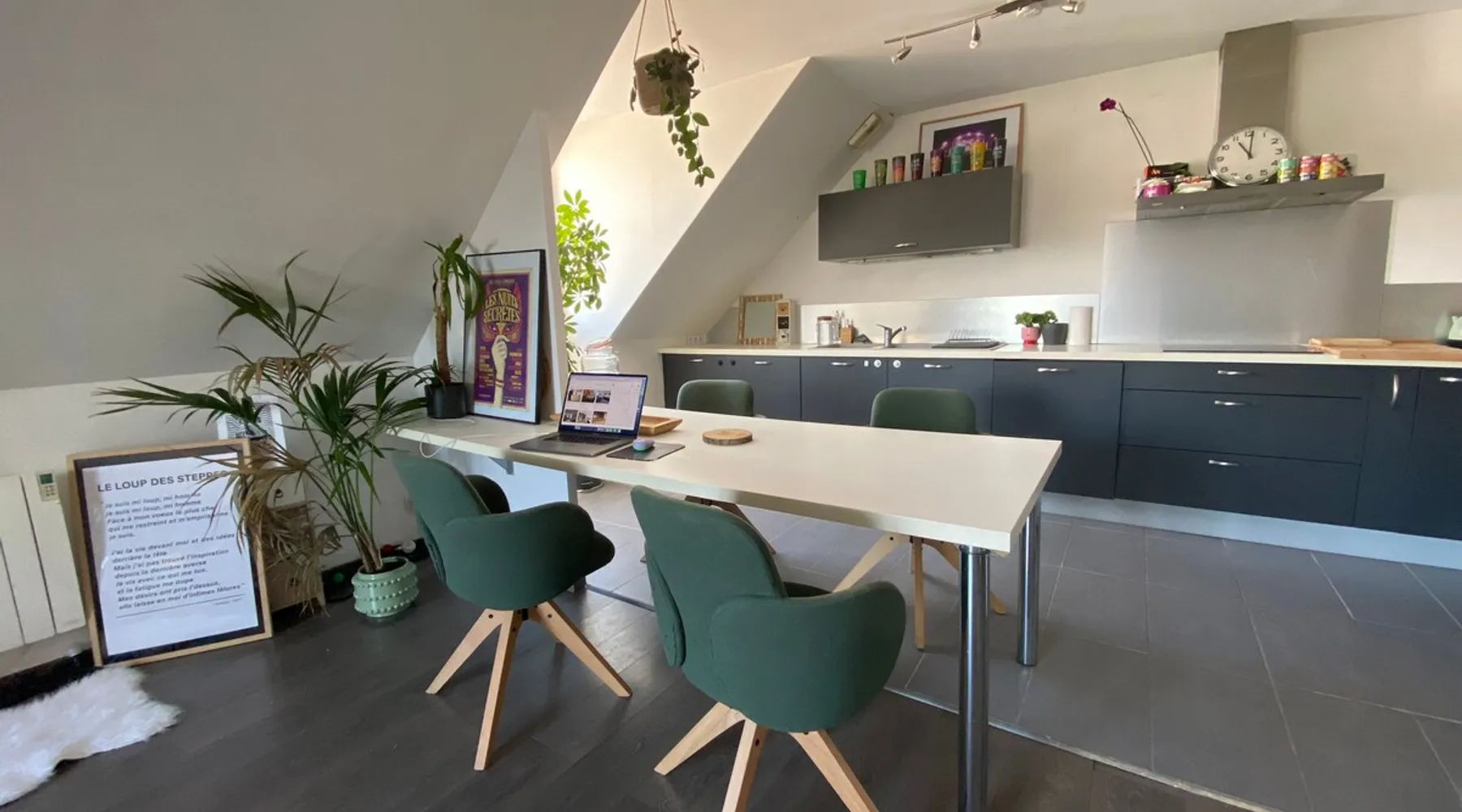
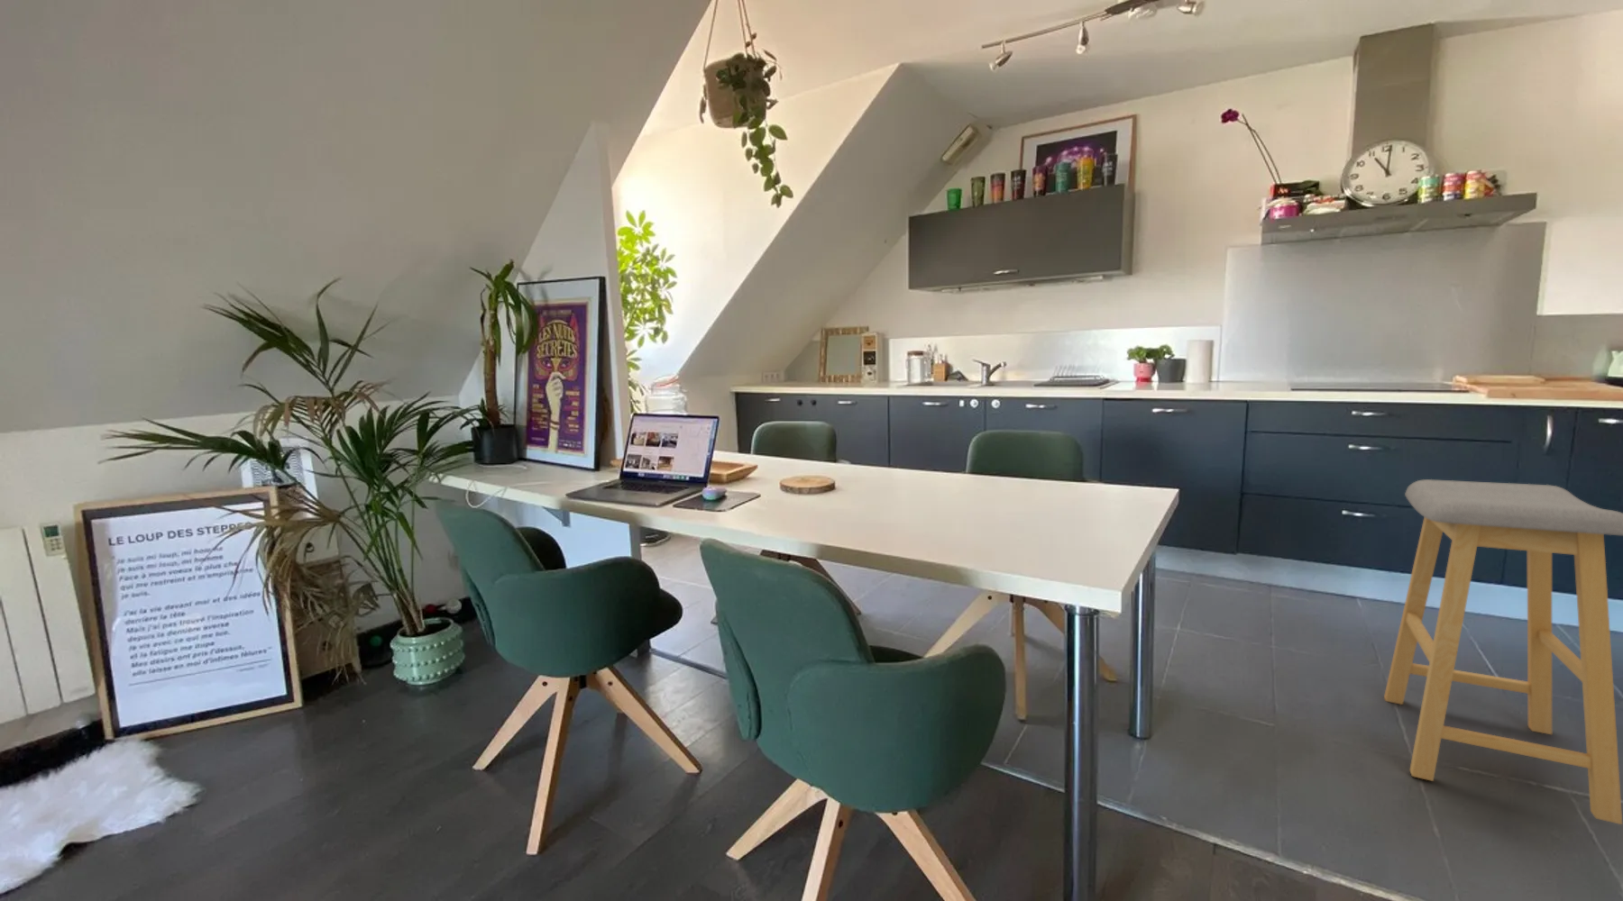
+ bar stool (1462, 621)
